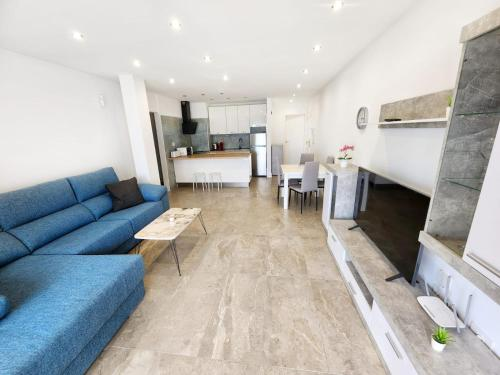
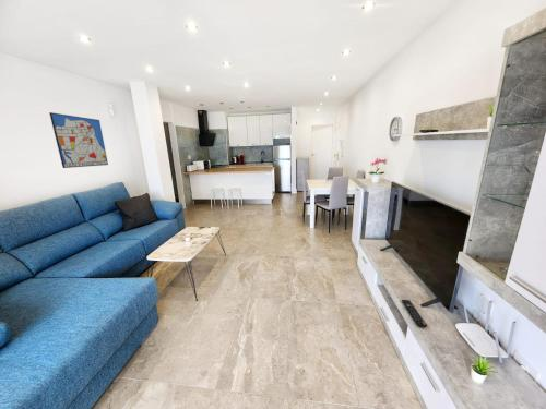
+ wall art (82, 142)
+ remote control (413, 312)
